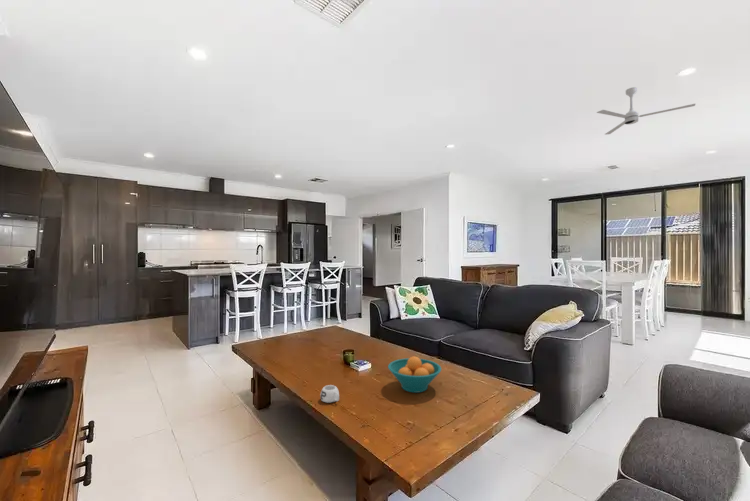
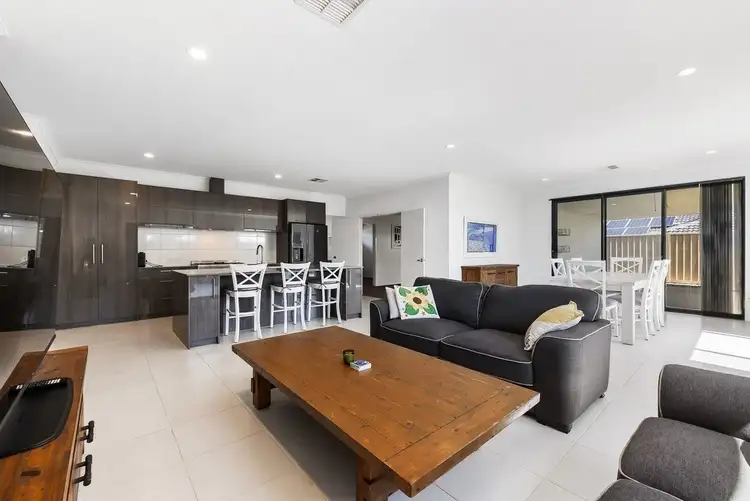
- fruit bowl (414, 372)
- ceiling fan (648, 113)
- mug (331, 394)
